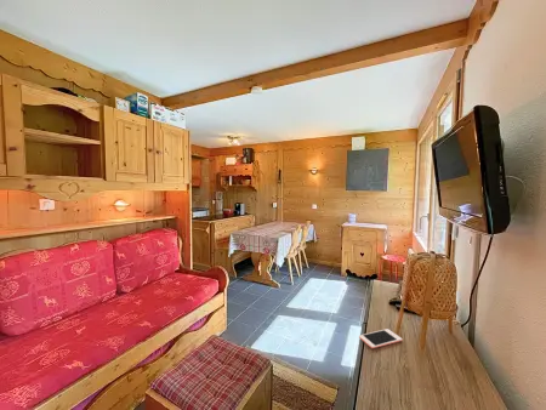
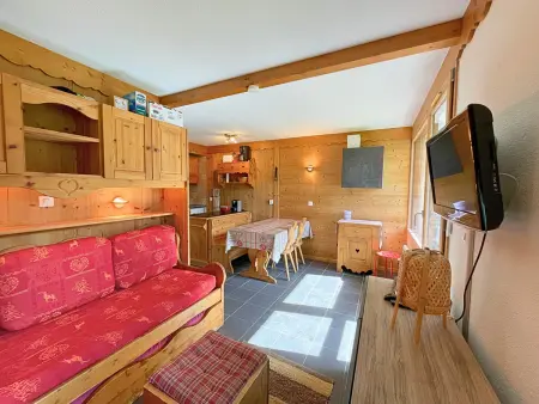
- cell phone (380, 337)
